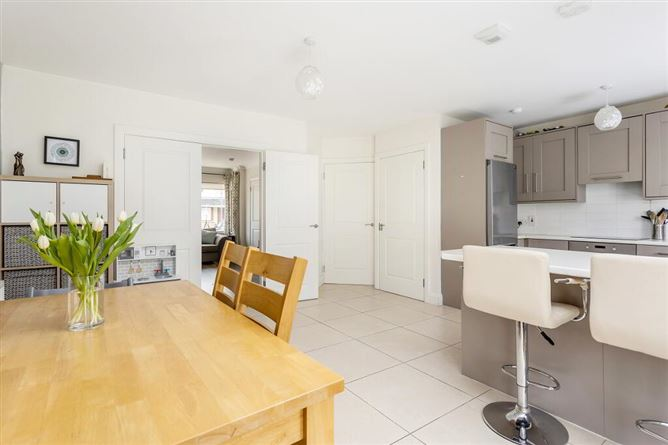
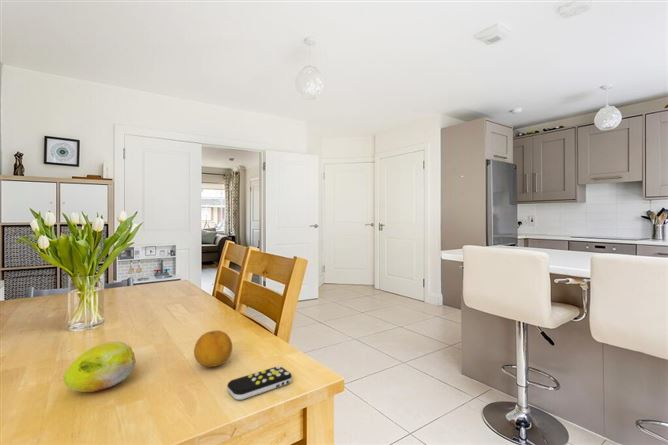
+ remote control (260, 381)
+ fruit (213, 349)
+ fruit (101, 366)
